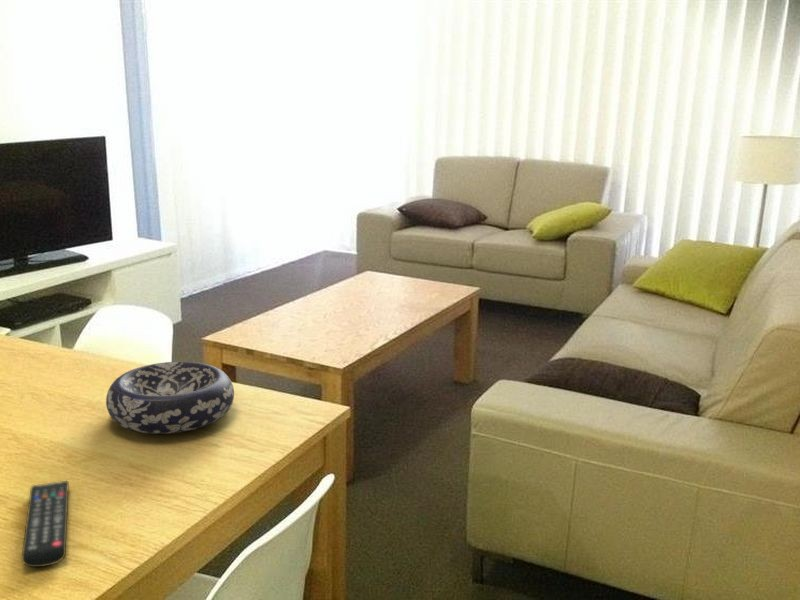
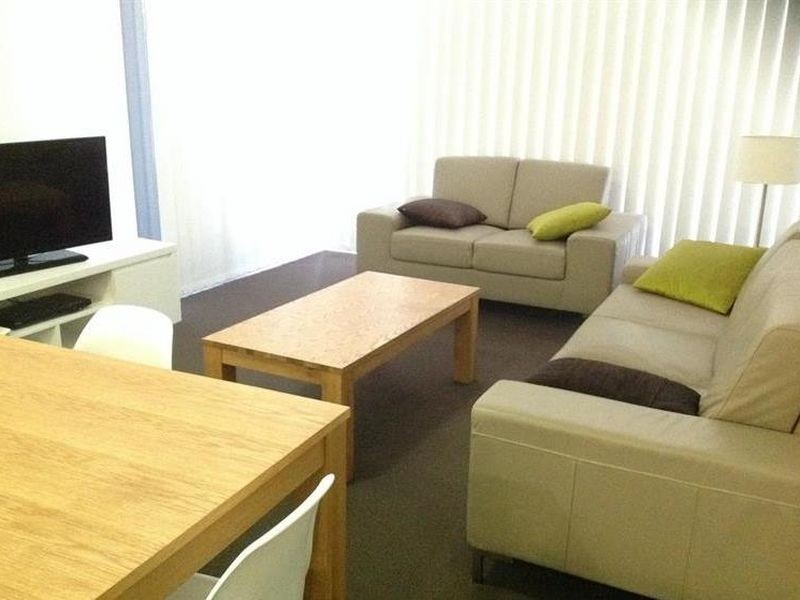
- decorative bowl (171, 396)
- remote control (47, 519)
